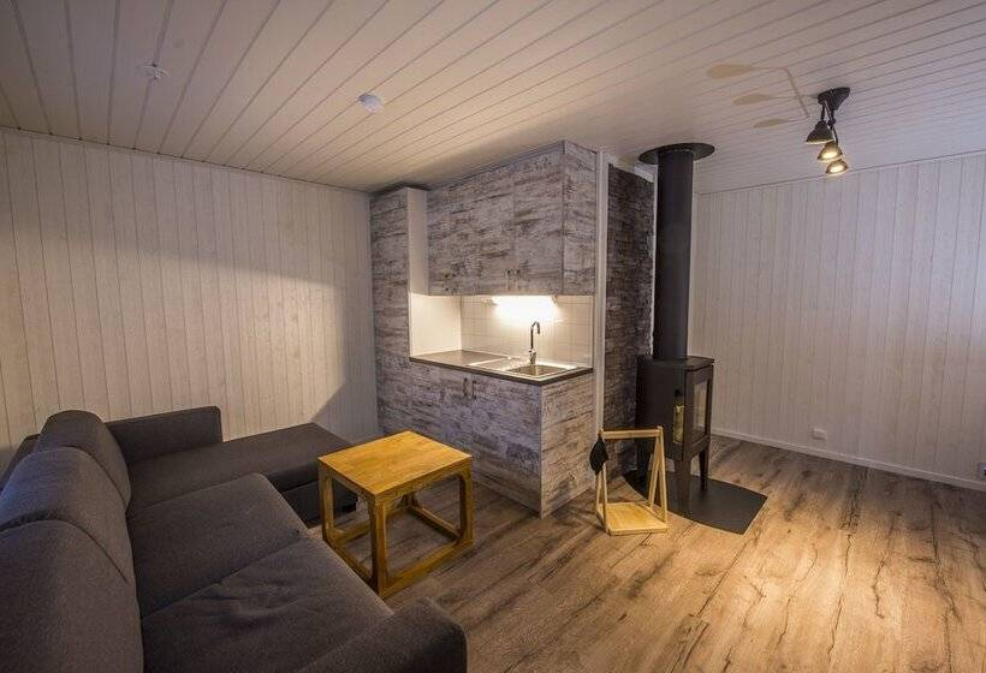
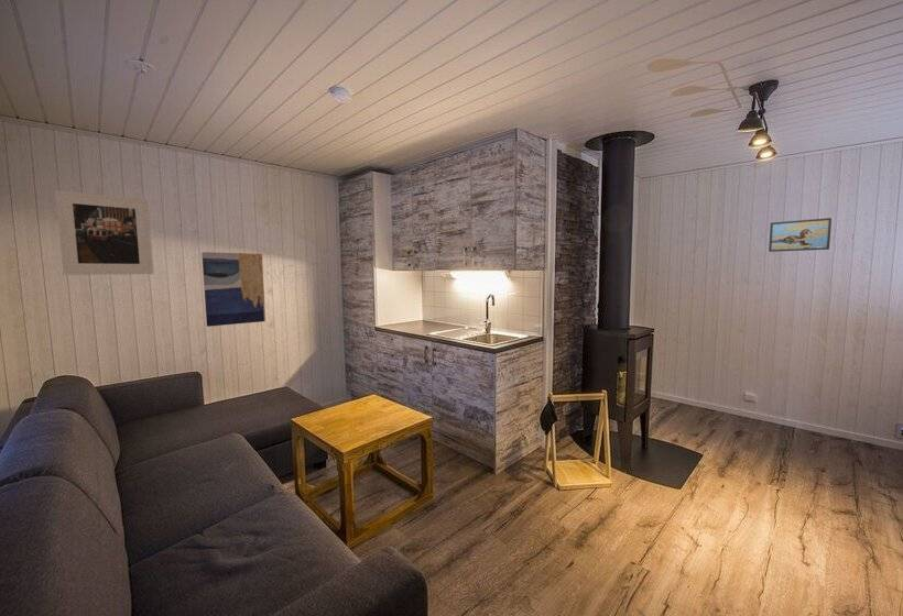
+ wall art (235, 288)
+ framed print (798, 235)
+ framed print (107, 234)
